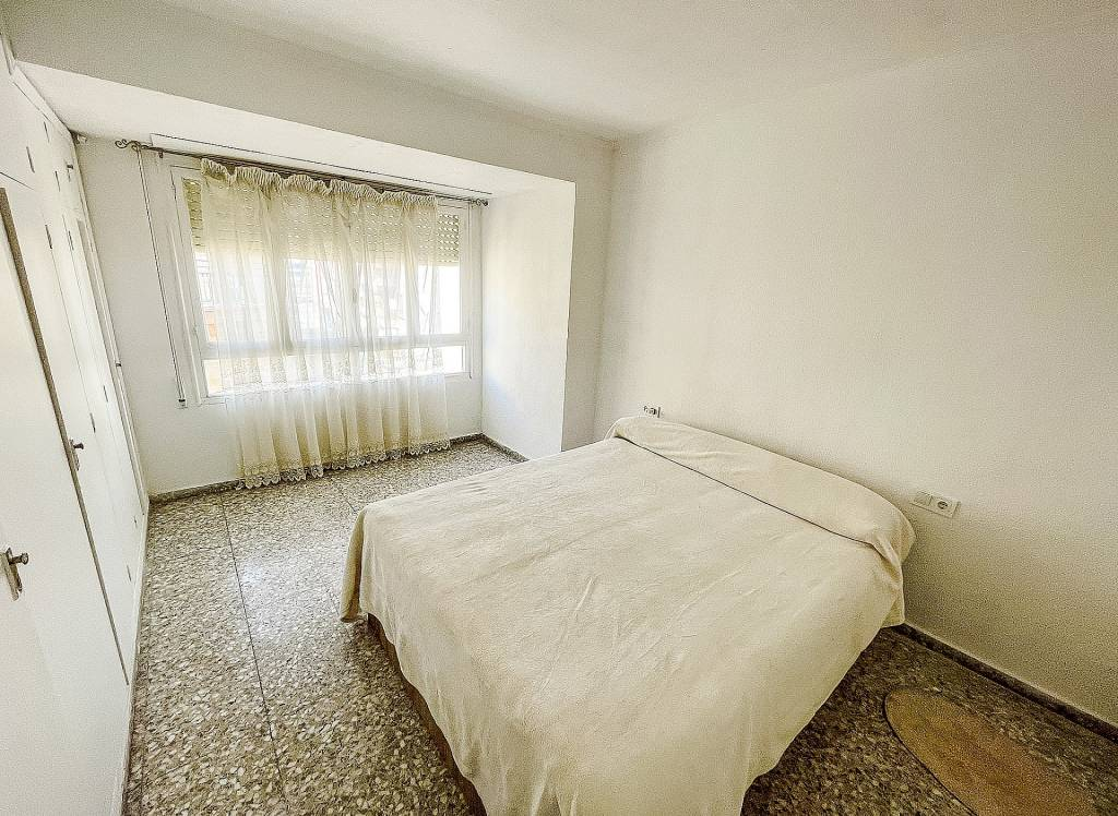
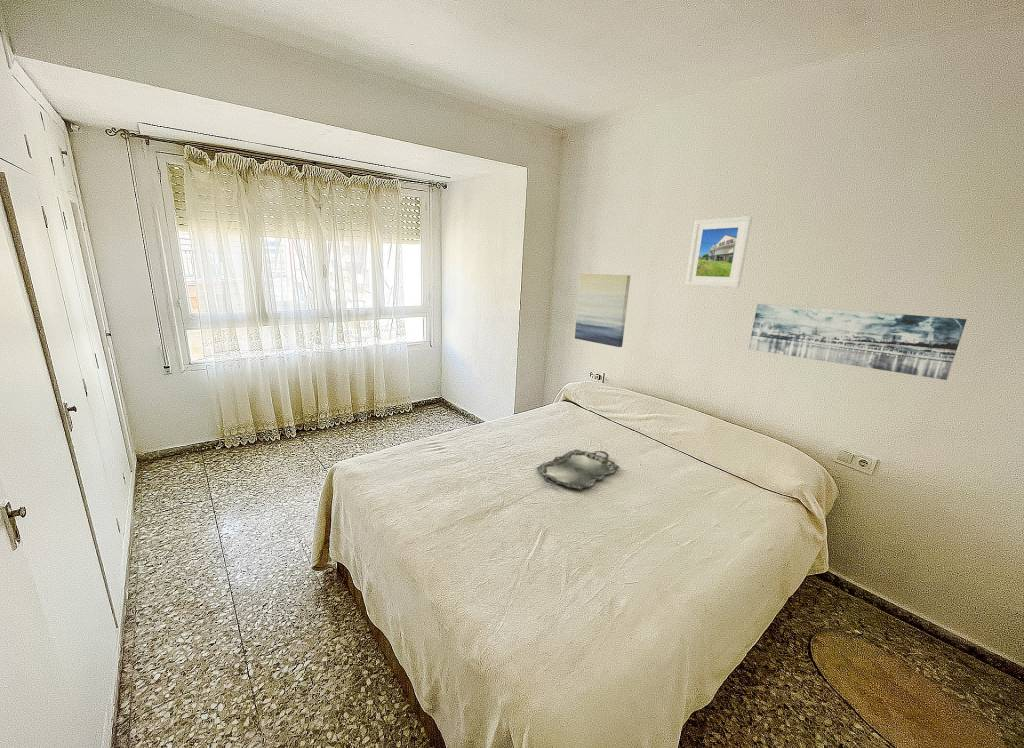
+ wall art (840, 336)
+ serving tray (578, 467)
+ wall art (600, 309)
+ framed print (716, 252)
